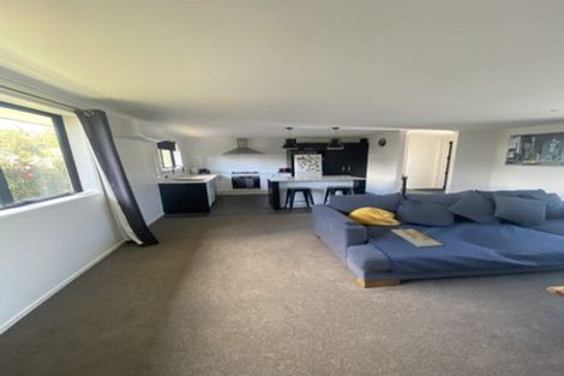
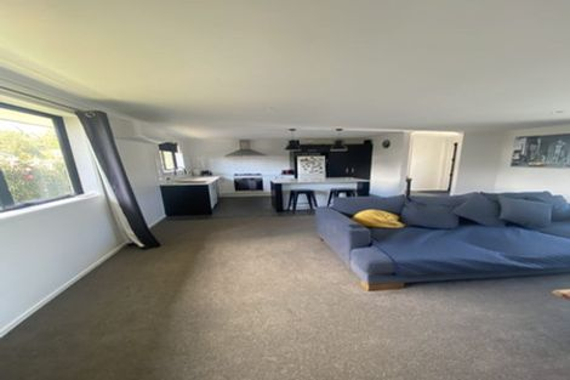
- tray (414, 234)
